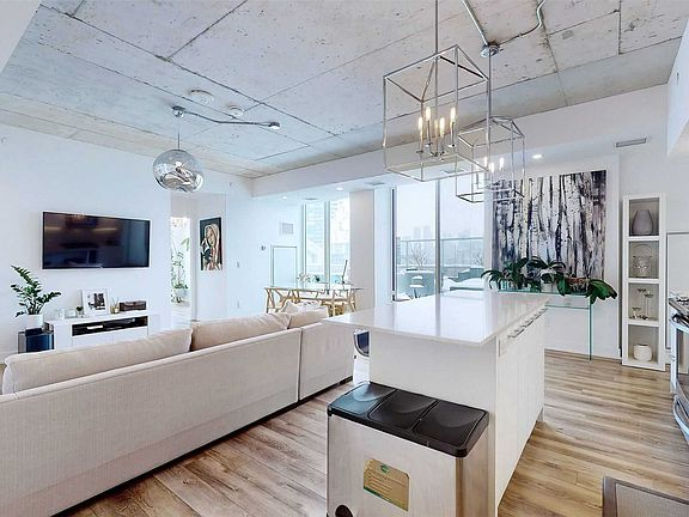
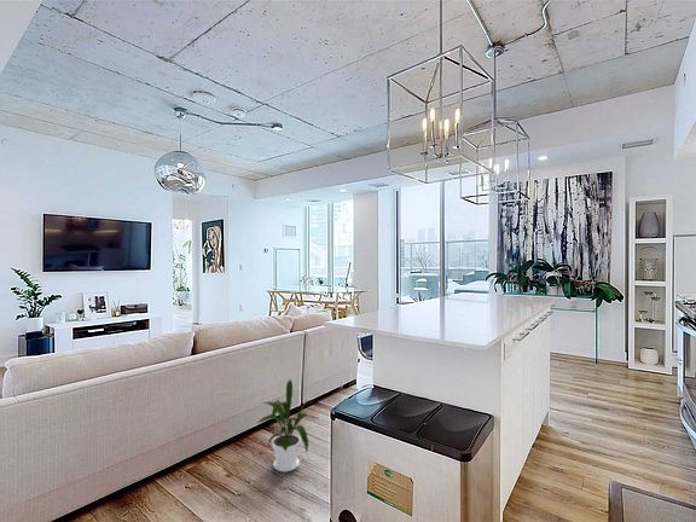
+ house plant (285, 427)
